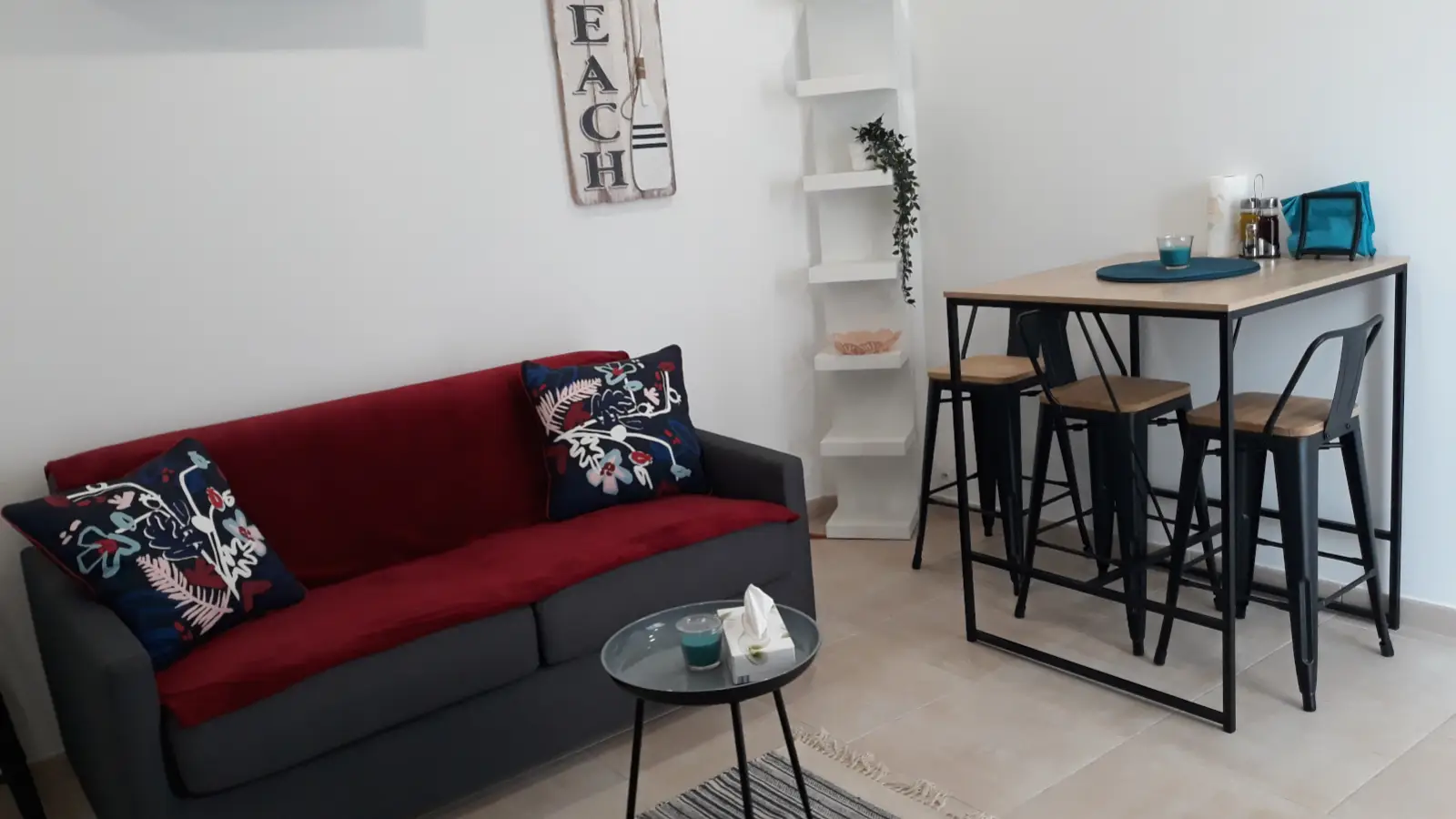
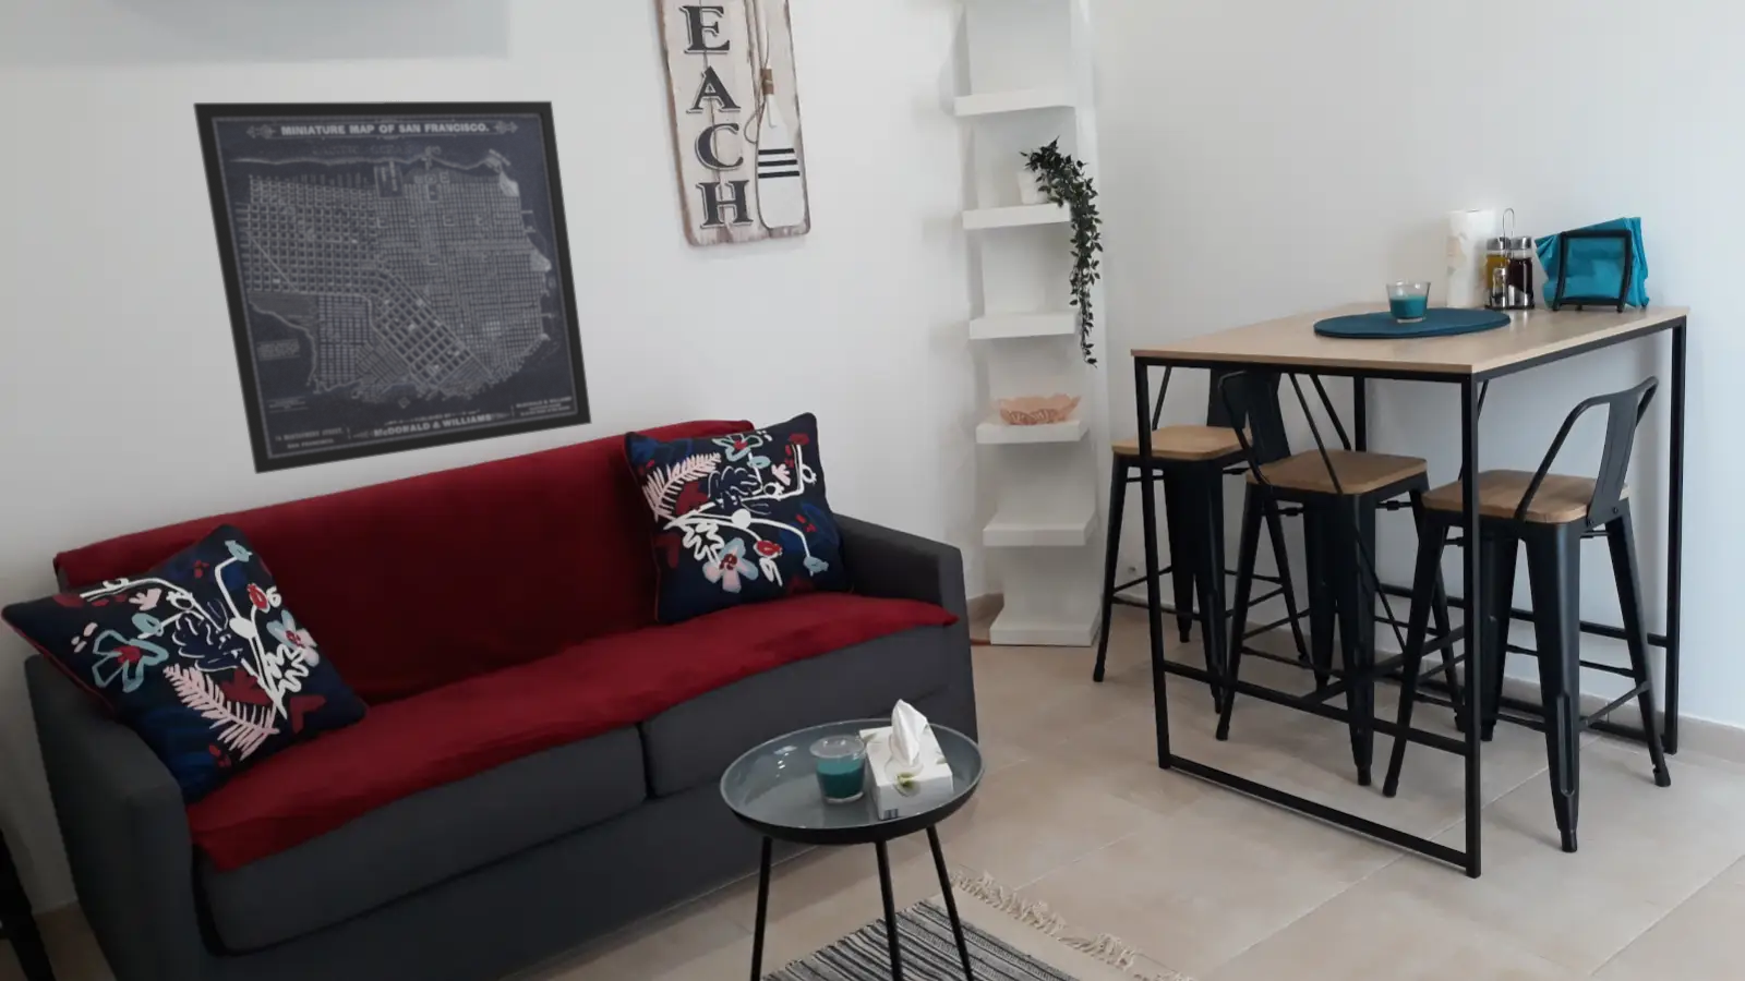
+ wall art (410, 278)
